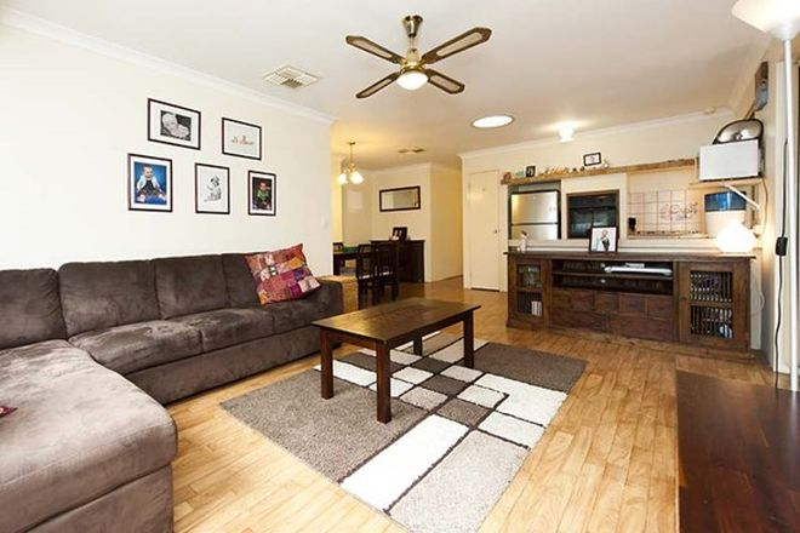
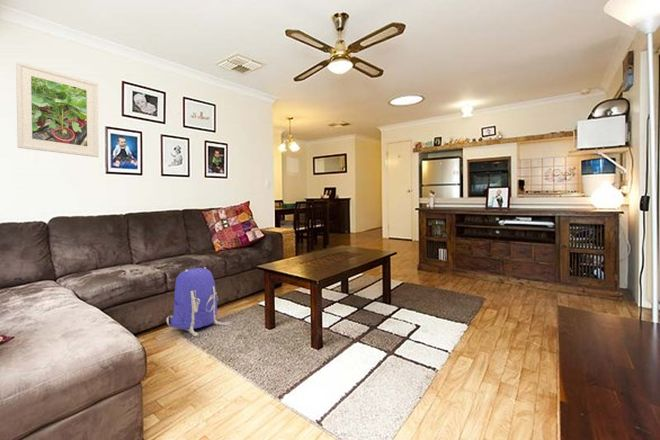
+ backpack (199, 297)
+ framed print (60, 113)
